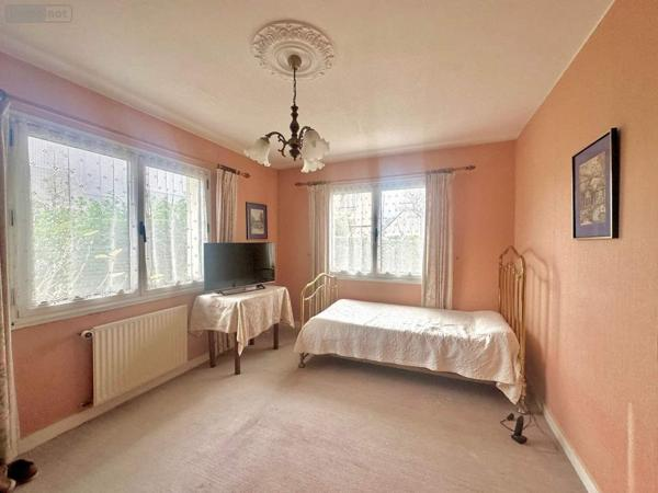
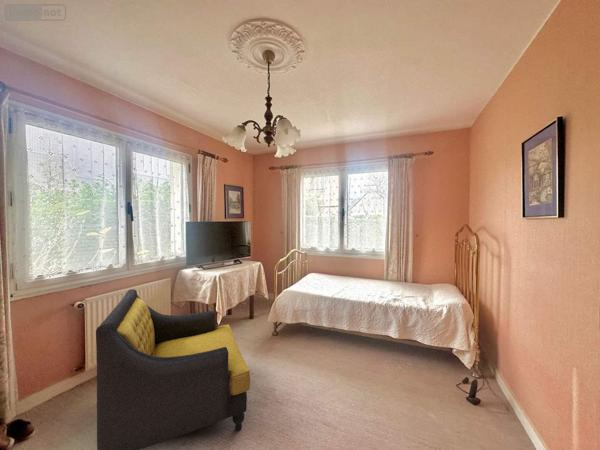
+ armchair (182, 352)
